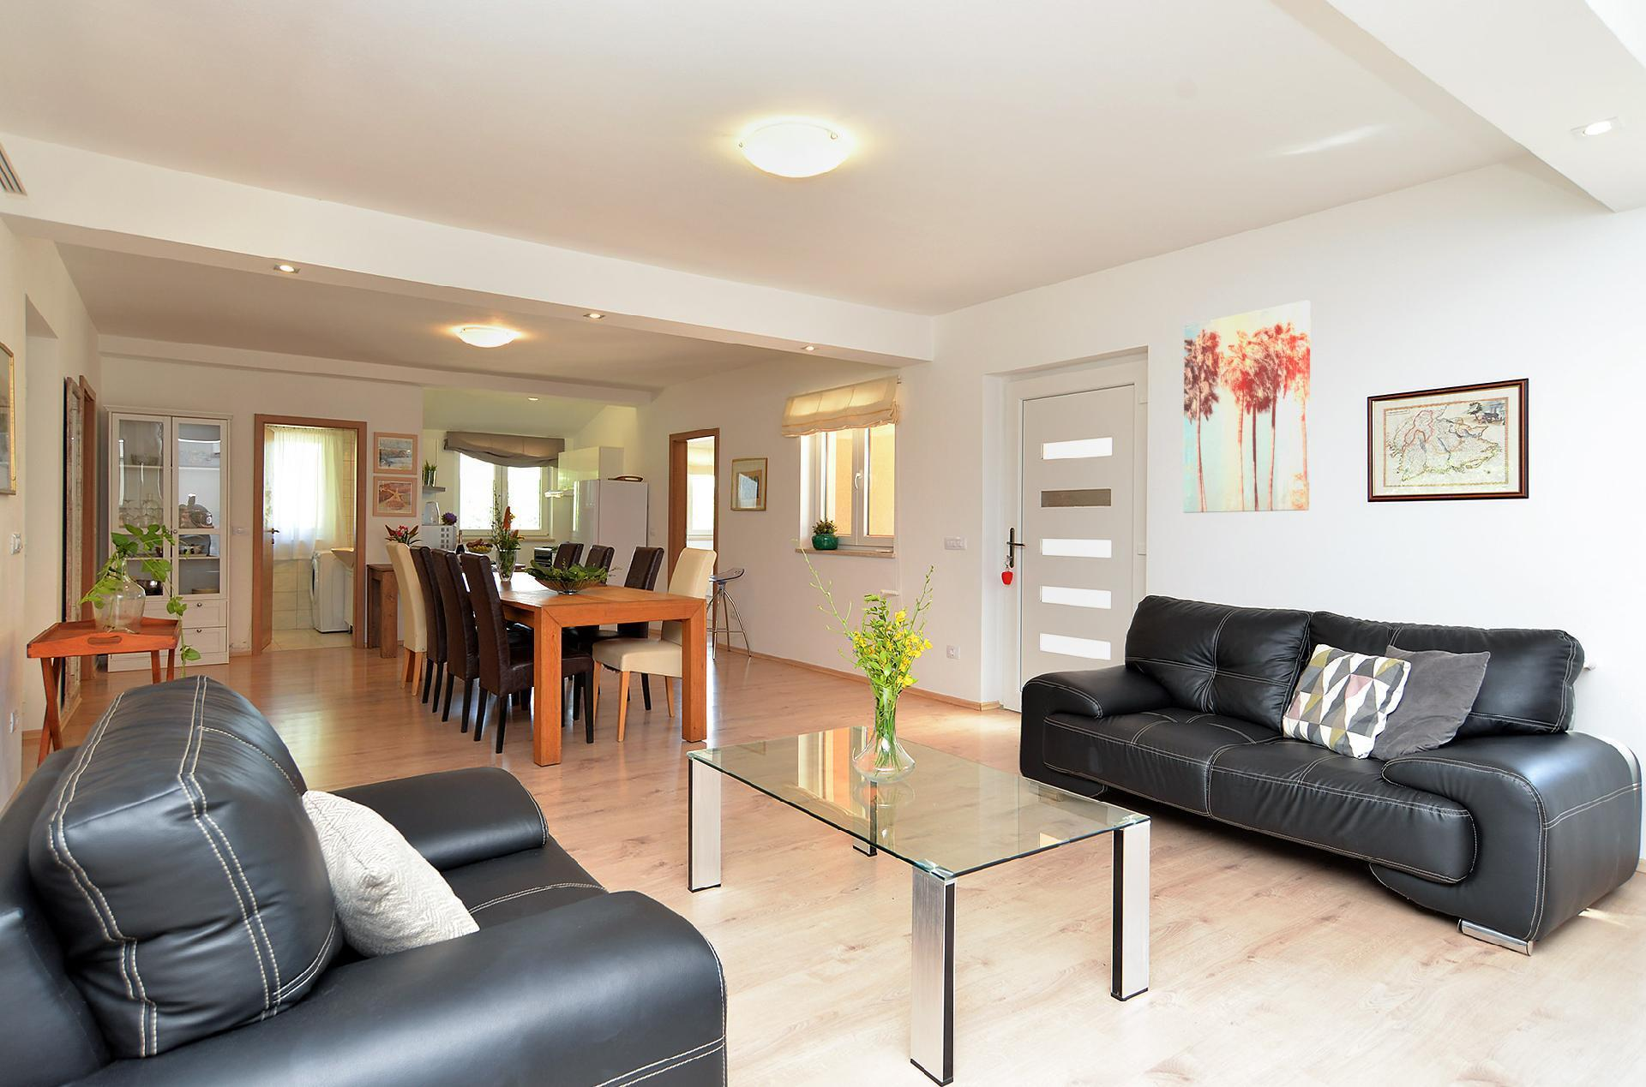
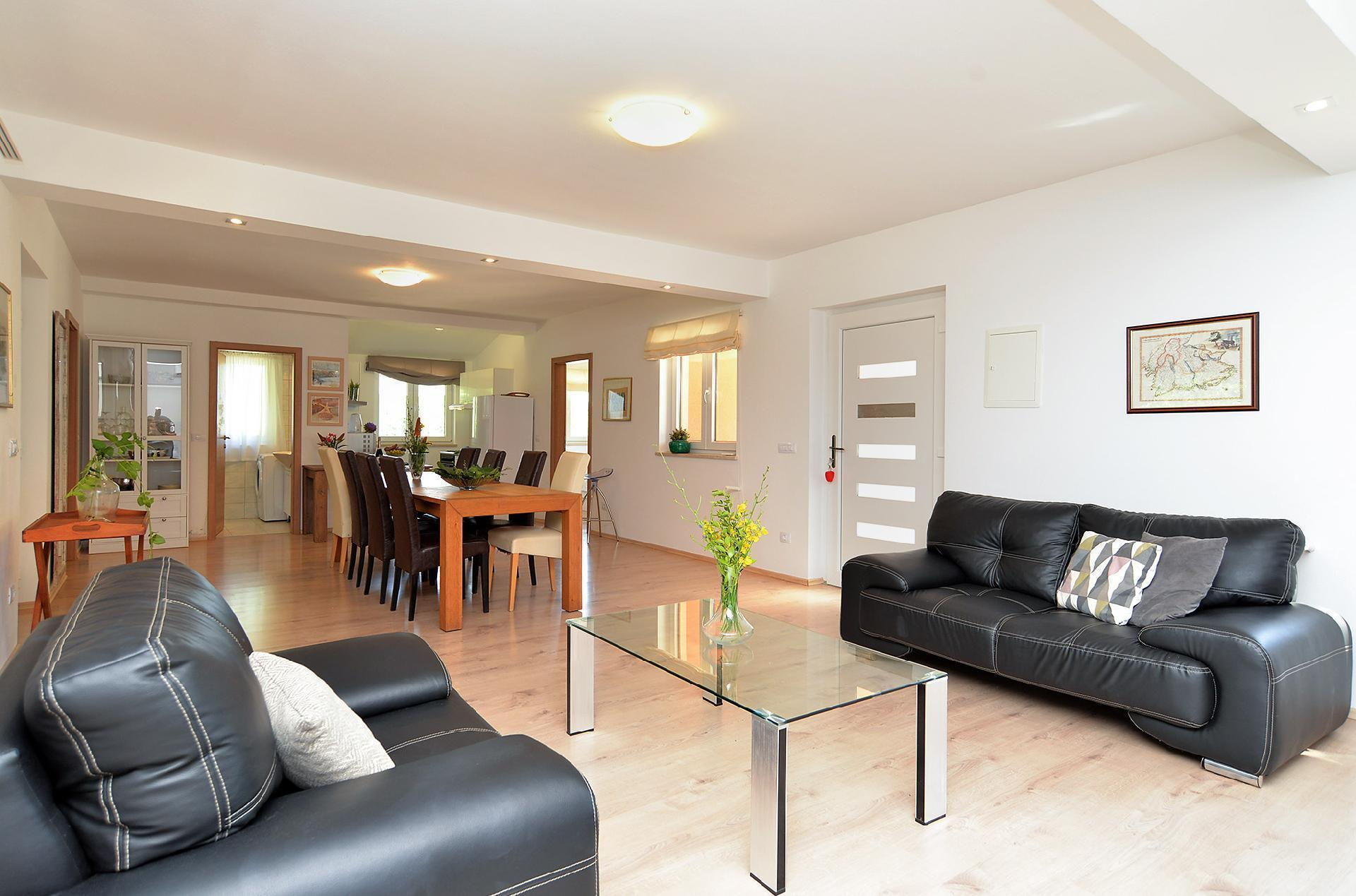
- wall art (1243, 412)
